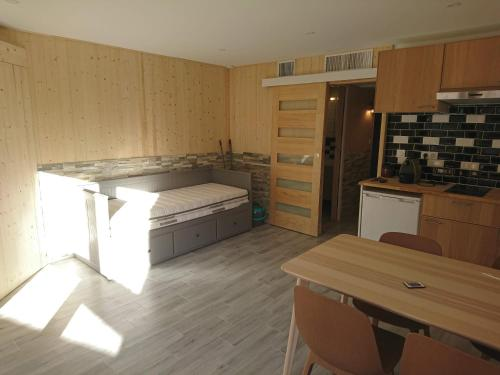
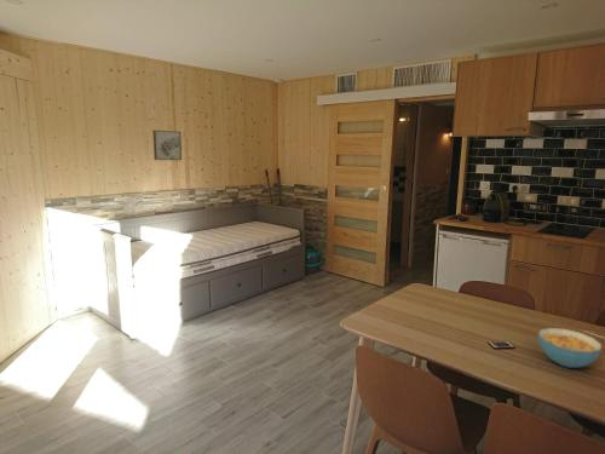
+ cereal bowl (566, 351)
+ wall art (167, 145)
